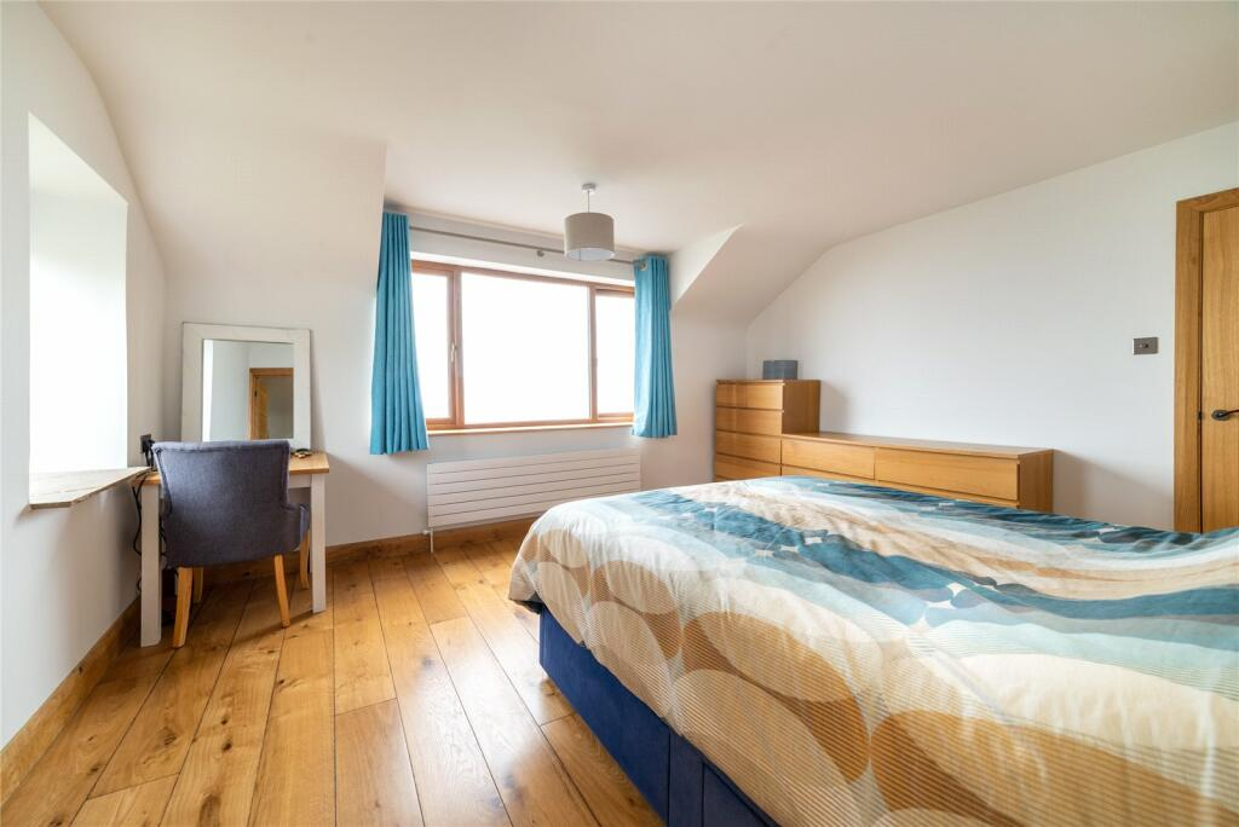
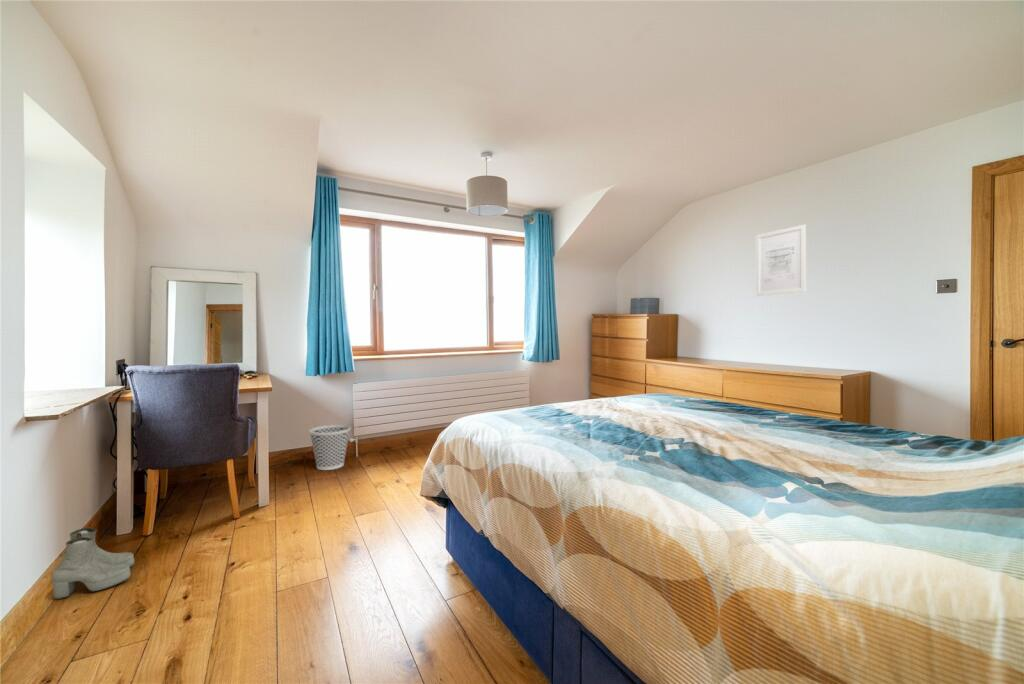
+ wastebasket (330, 447)
+ wall art (779, 262)
+ boots (95, 556)
